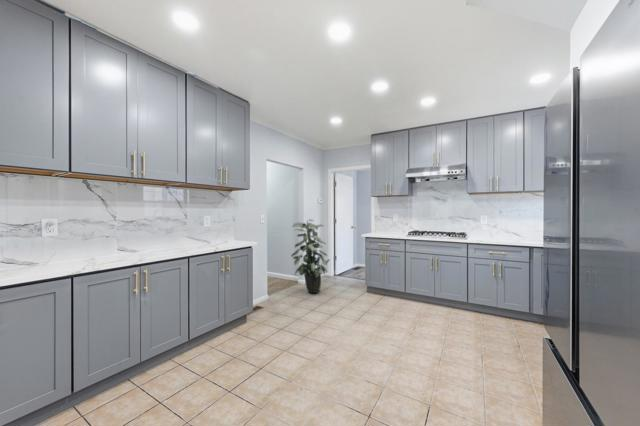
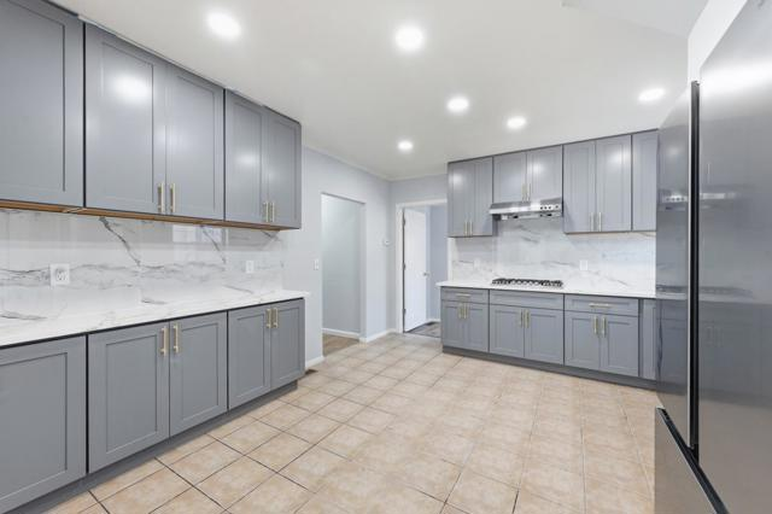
- indoor plant (309, 255)
